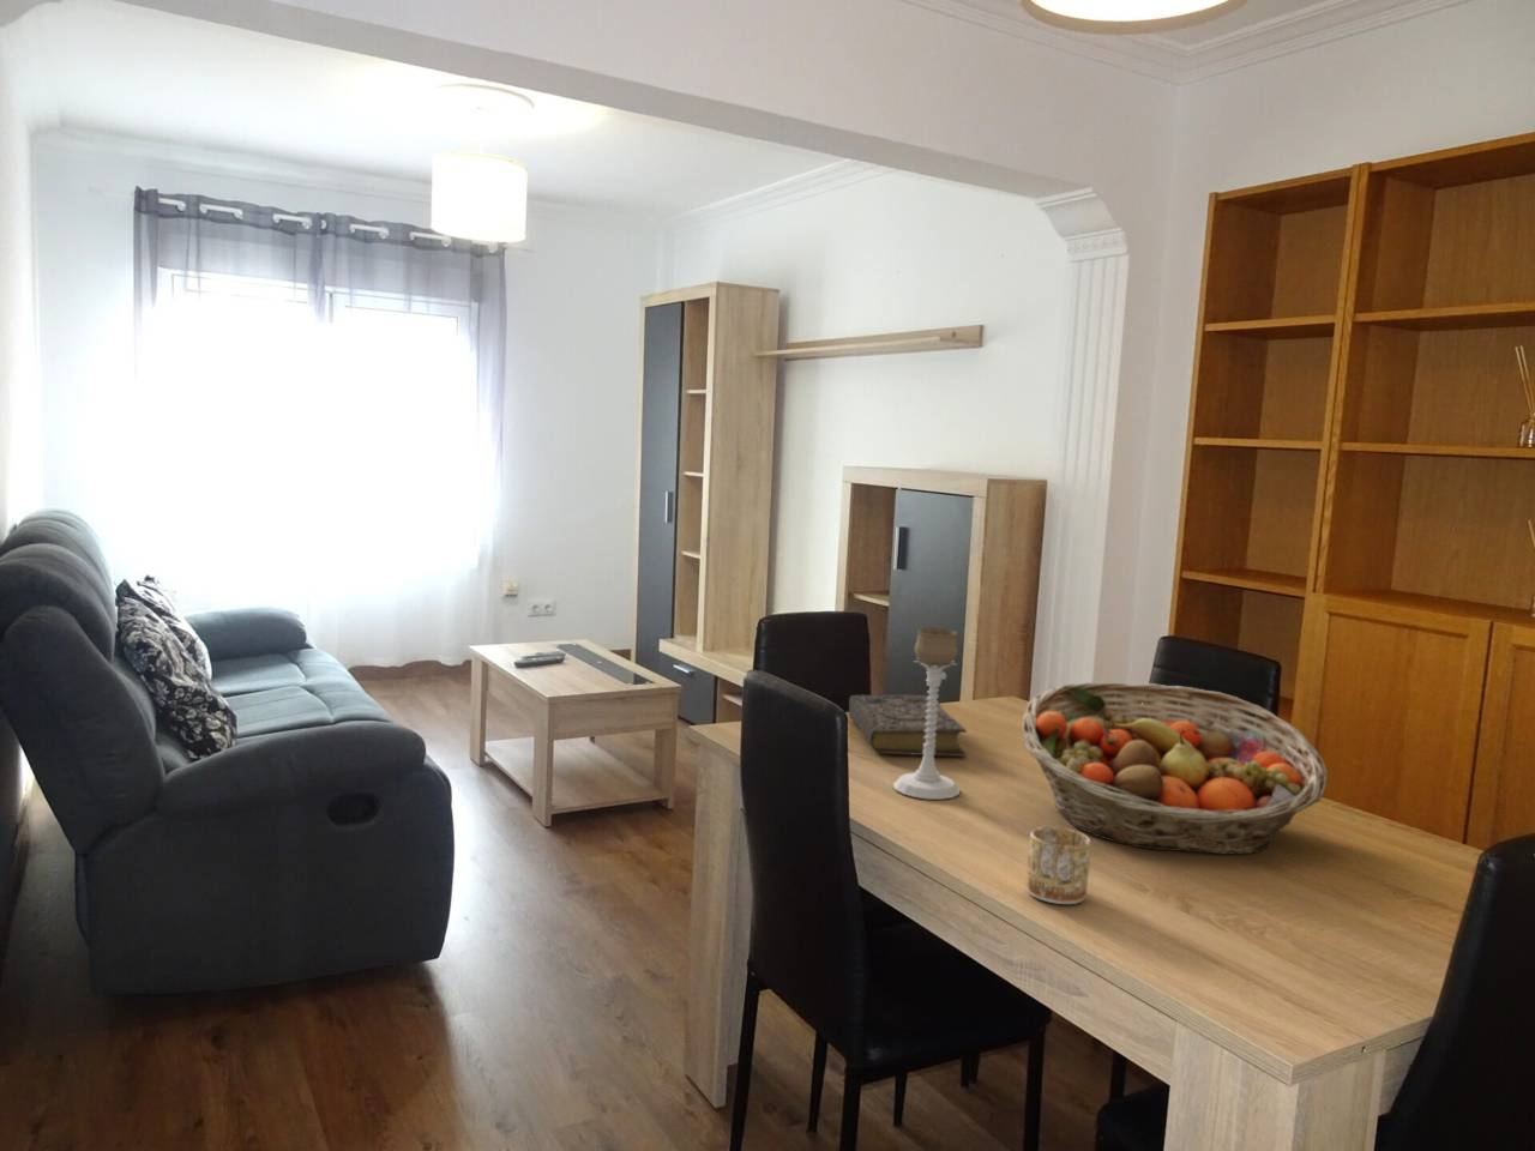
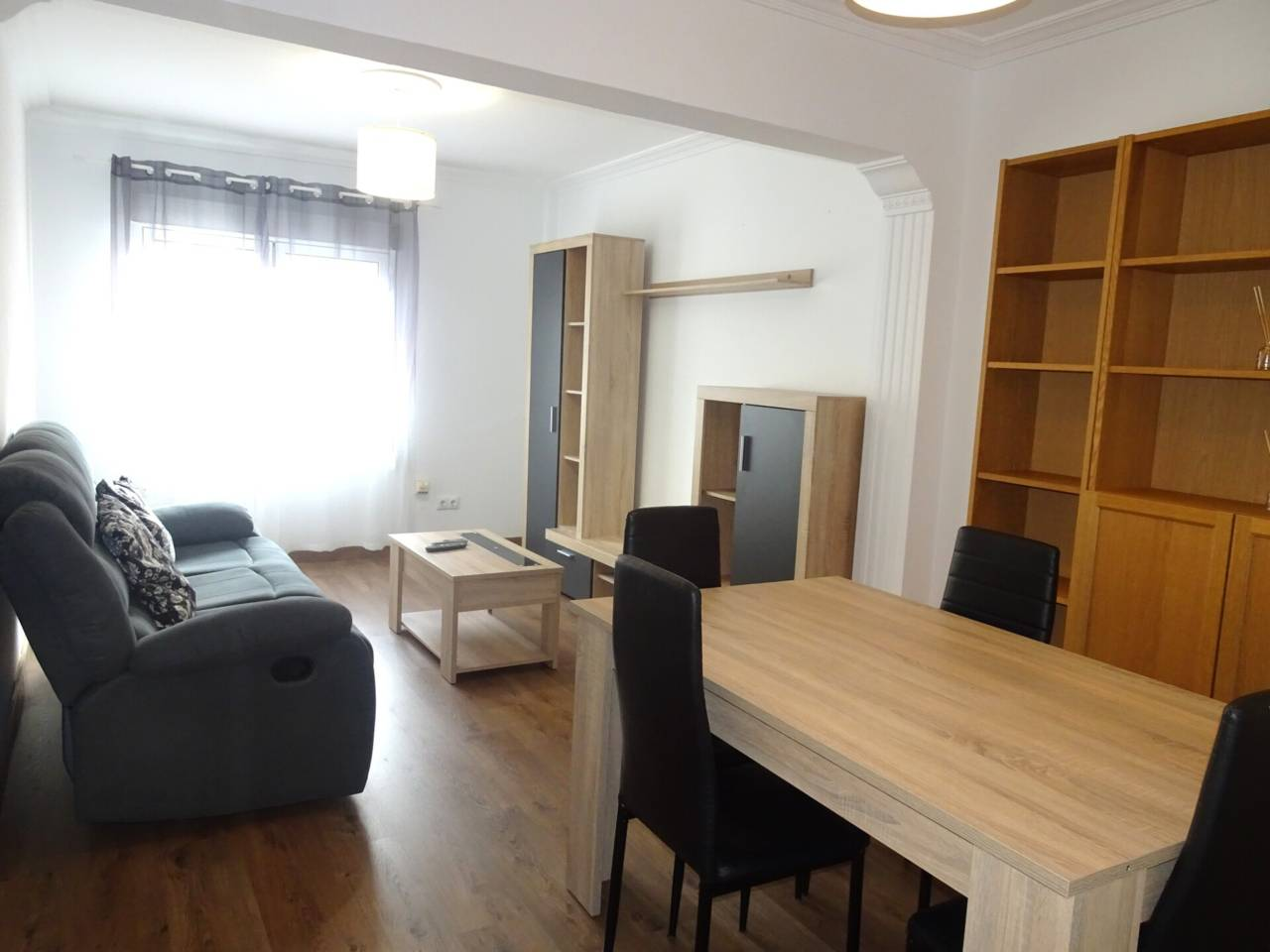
- mug (1054, 860)
- fruit basket (1165, 763)
- candle holder (931, 710)
- book (904, 723)
